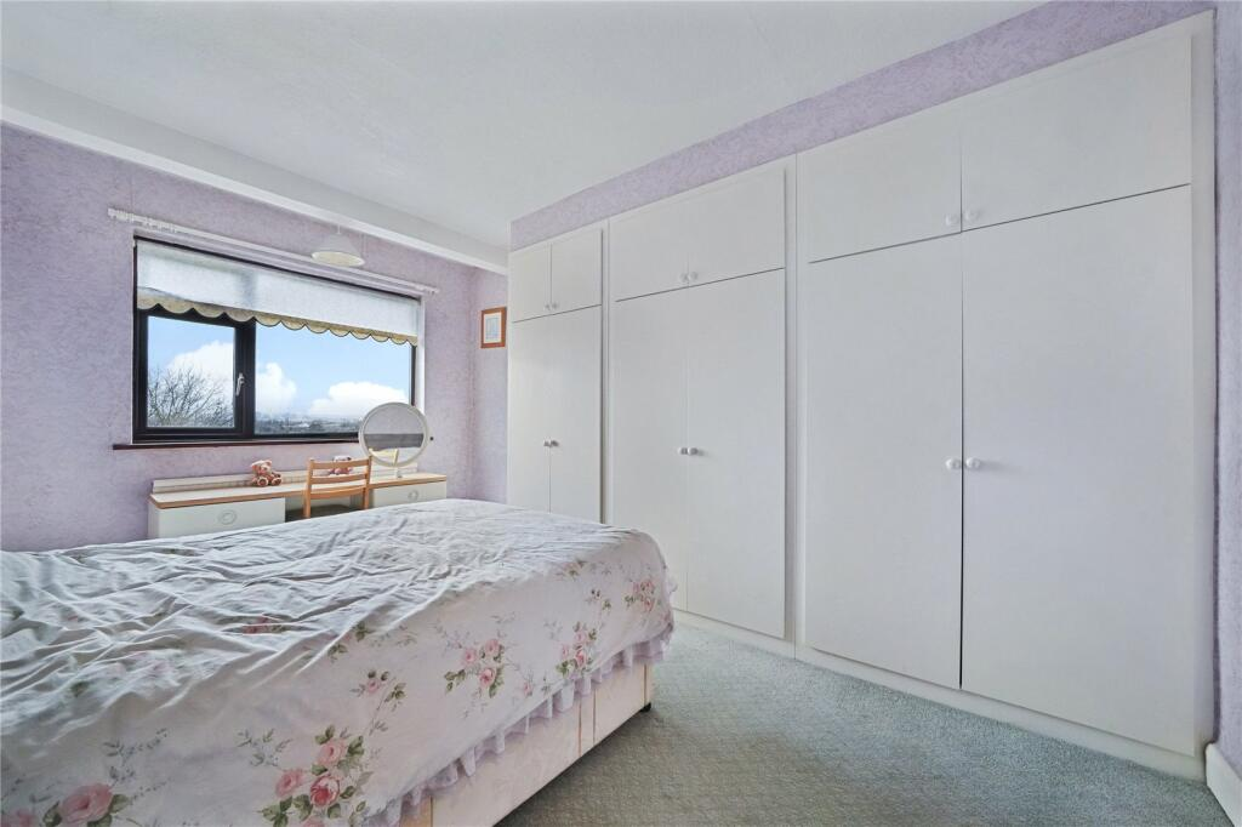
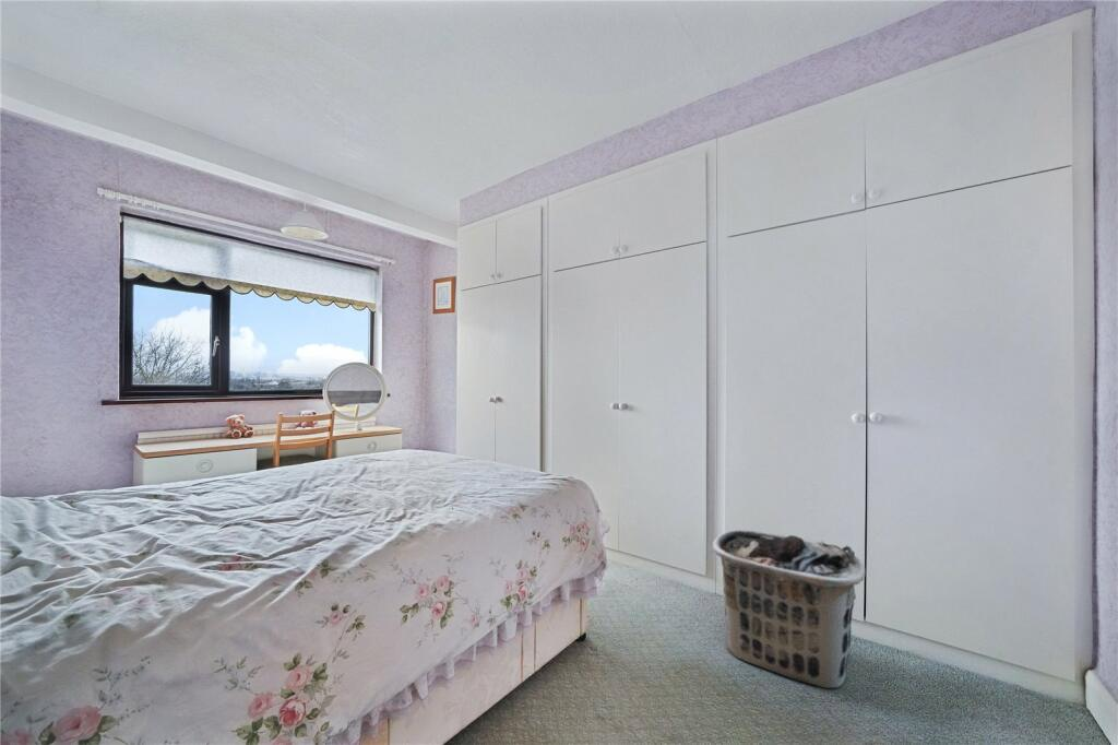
+ clothes hamper (783, 593)
